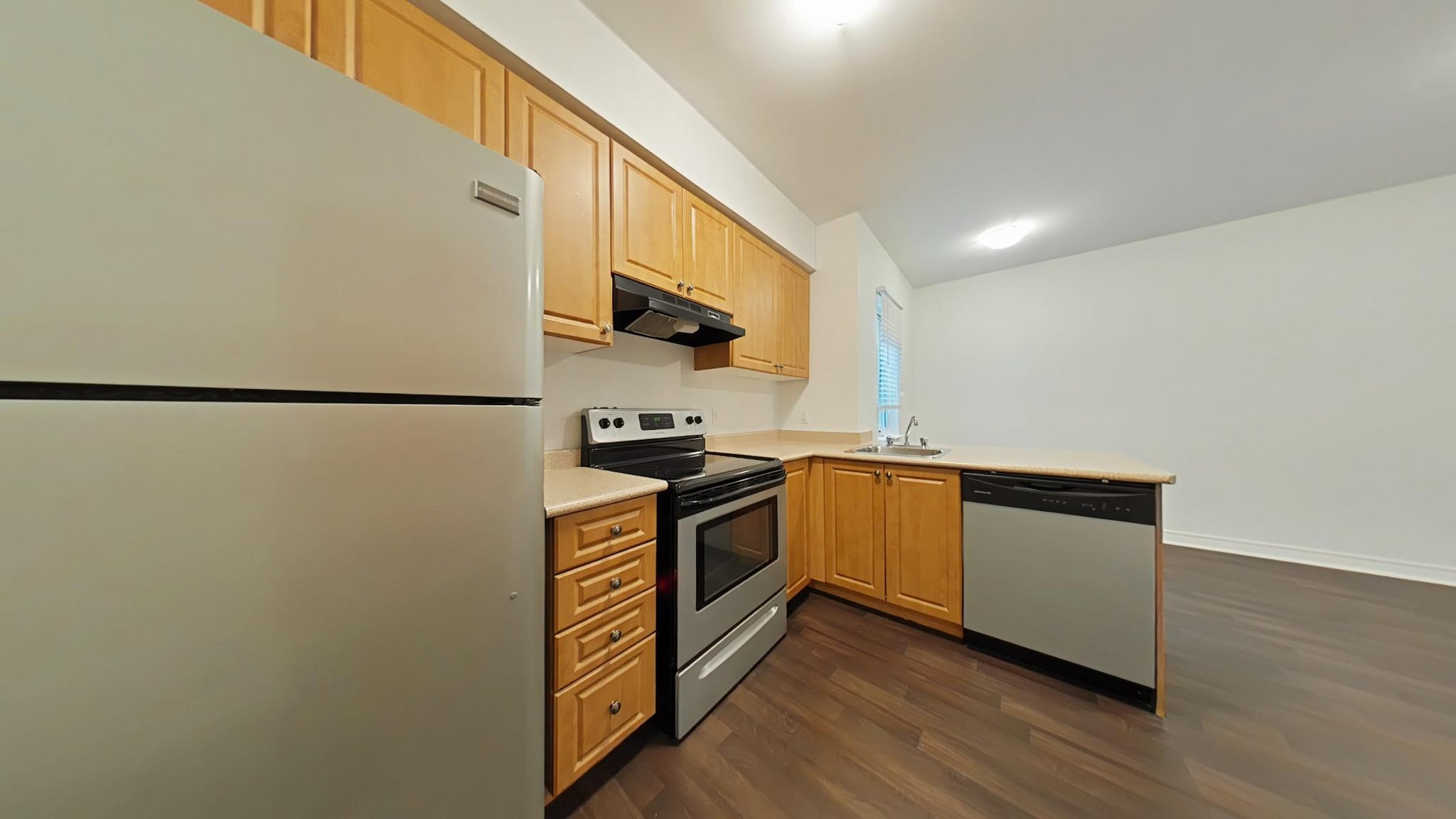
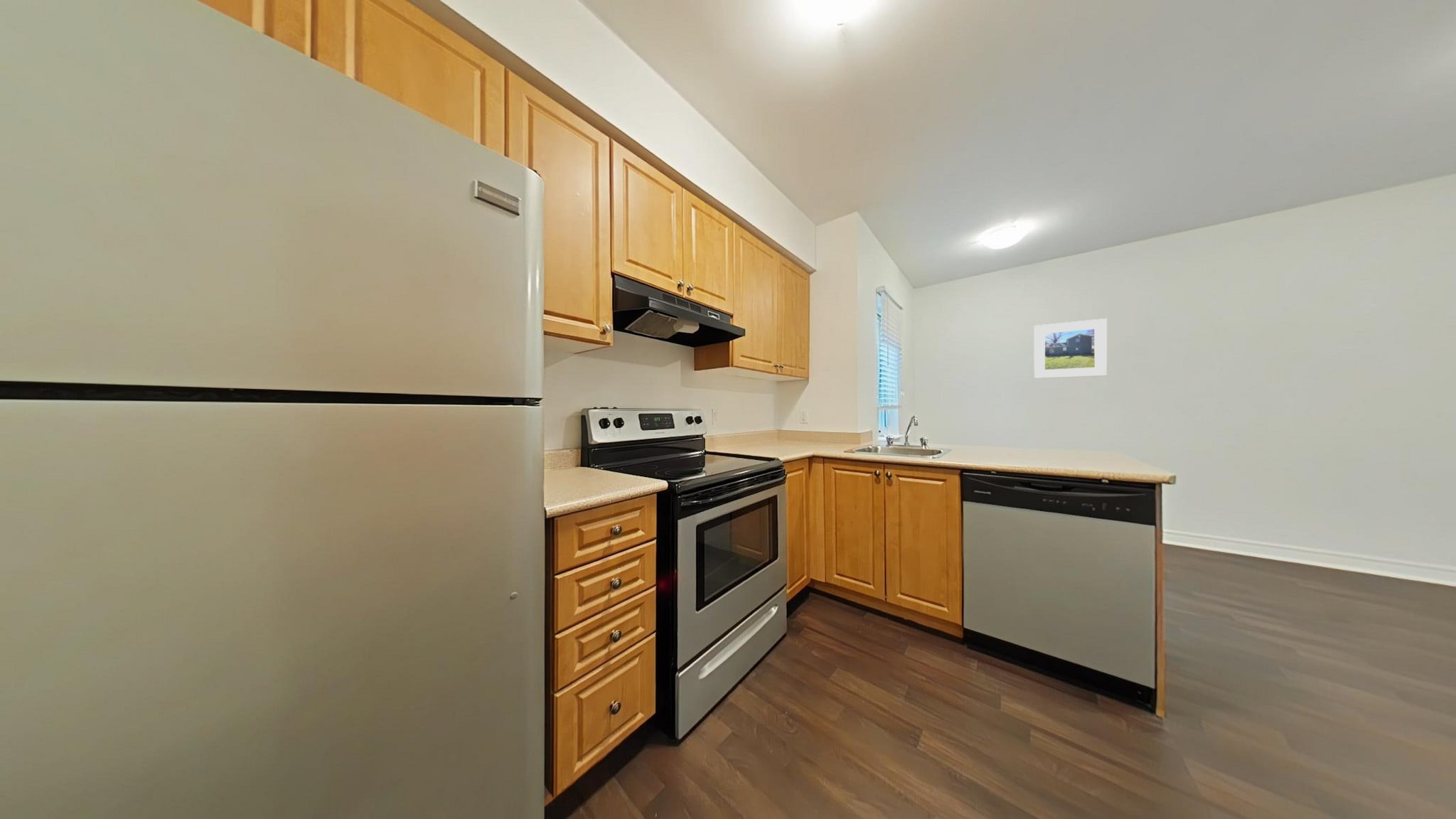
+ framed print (1069, 350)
